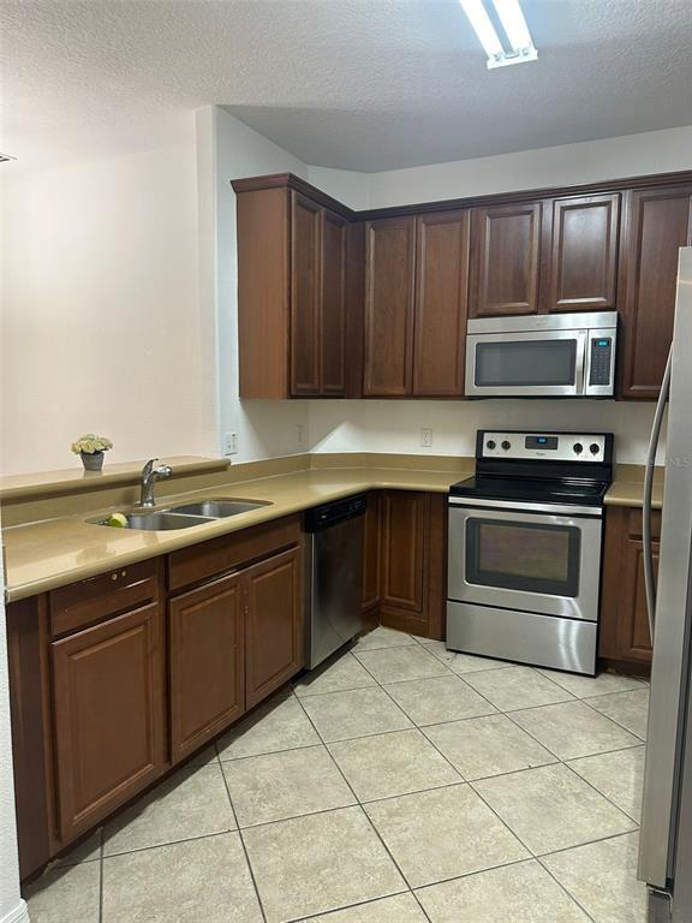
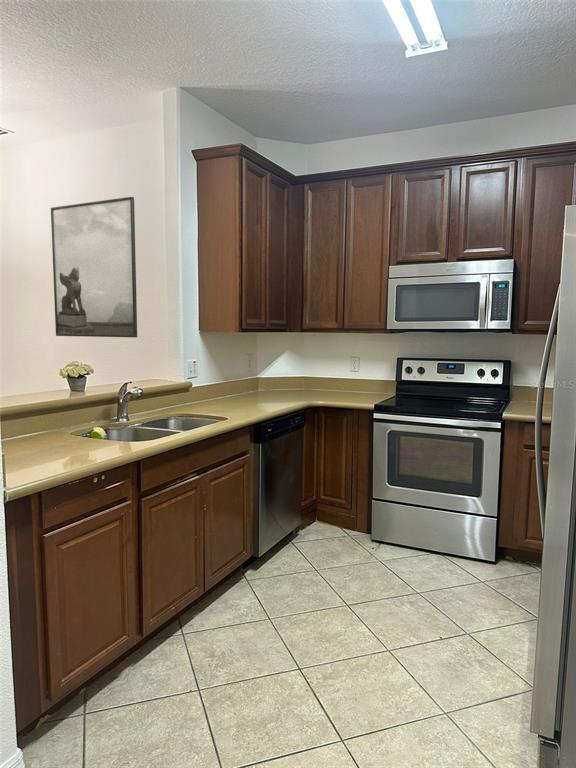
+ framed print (92, 270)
